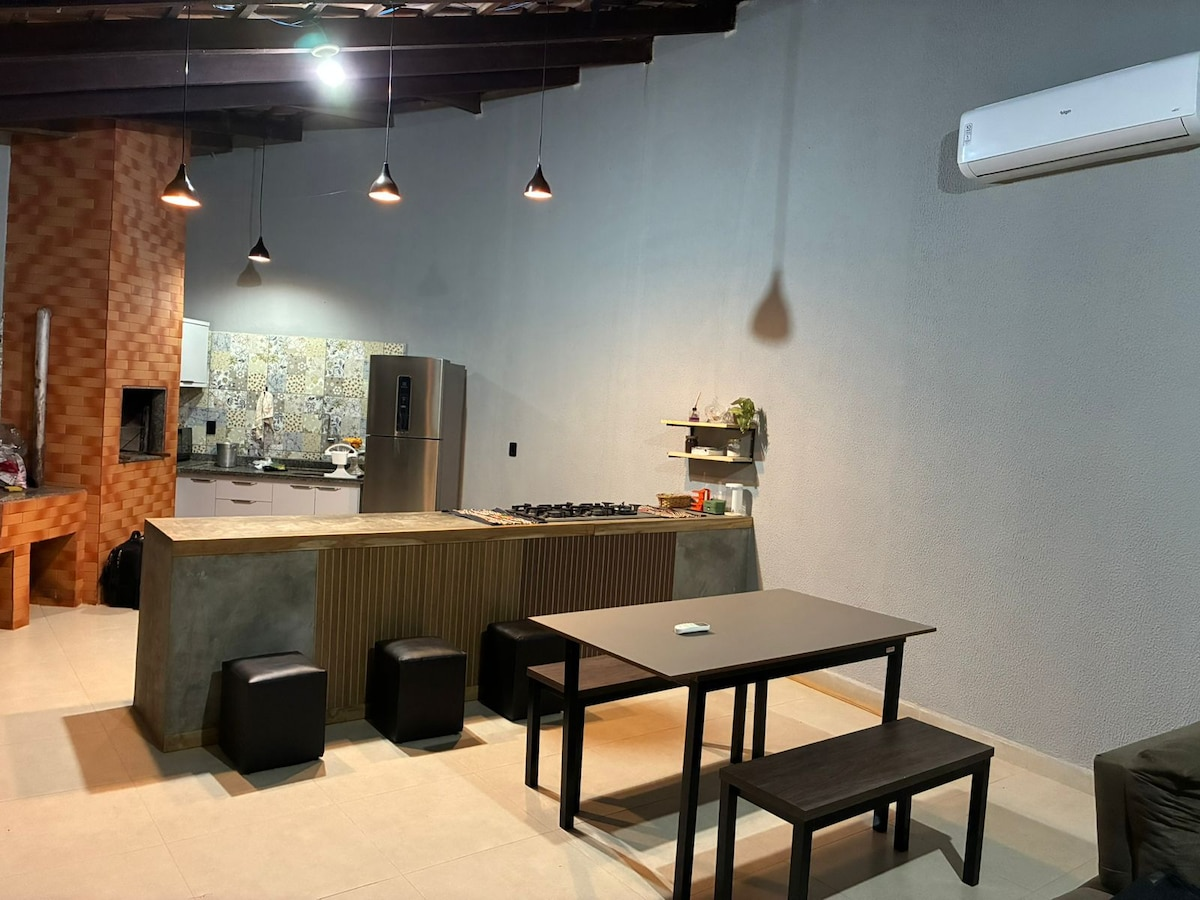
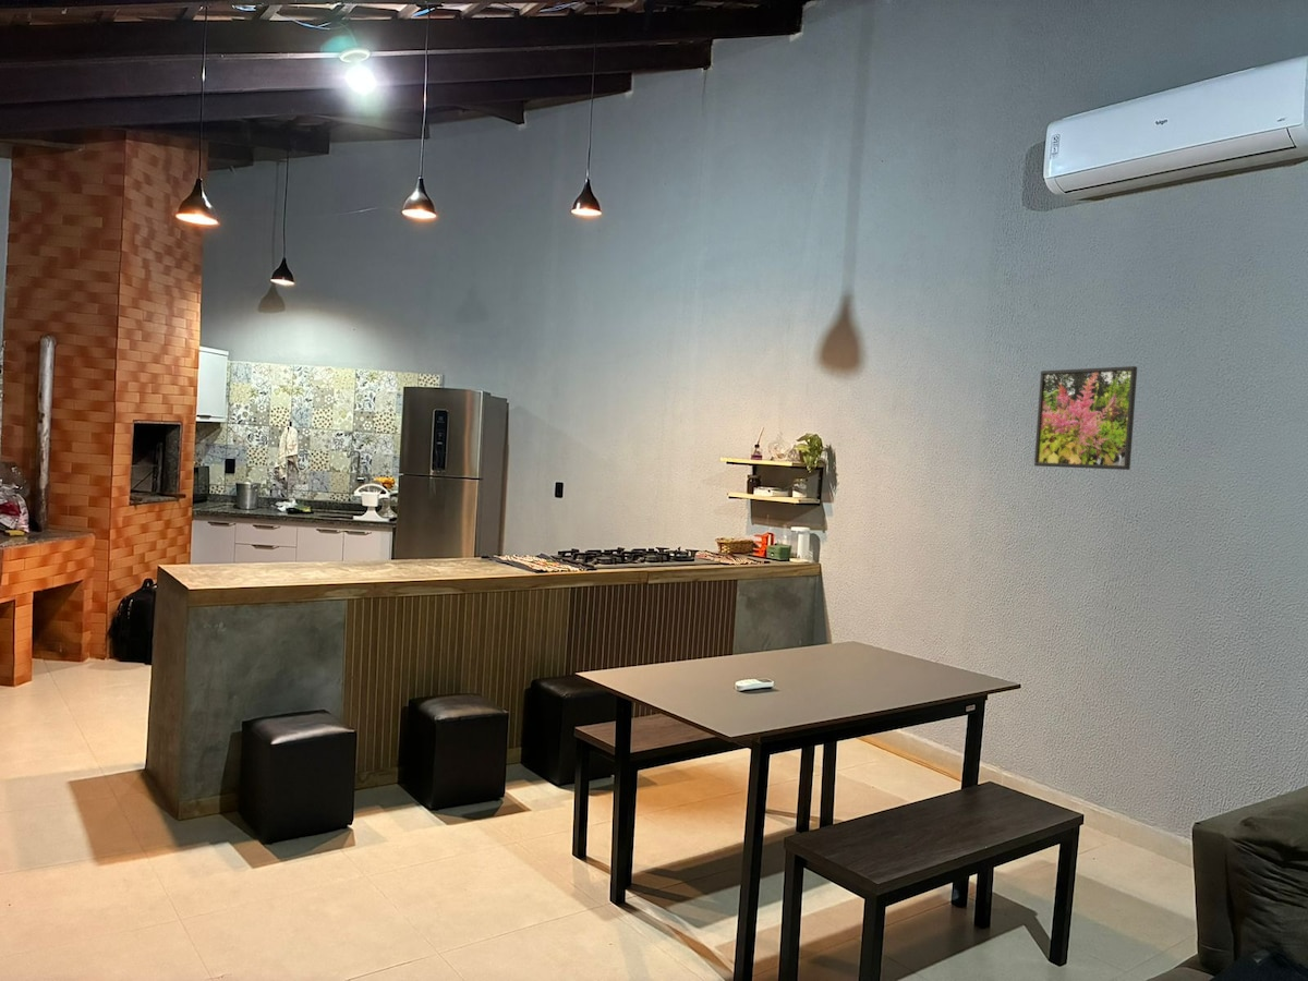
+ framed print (1083, 417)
